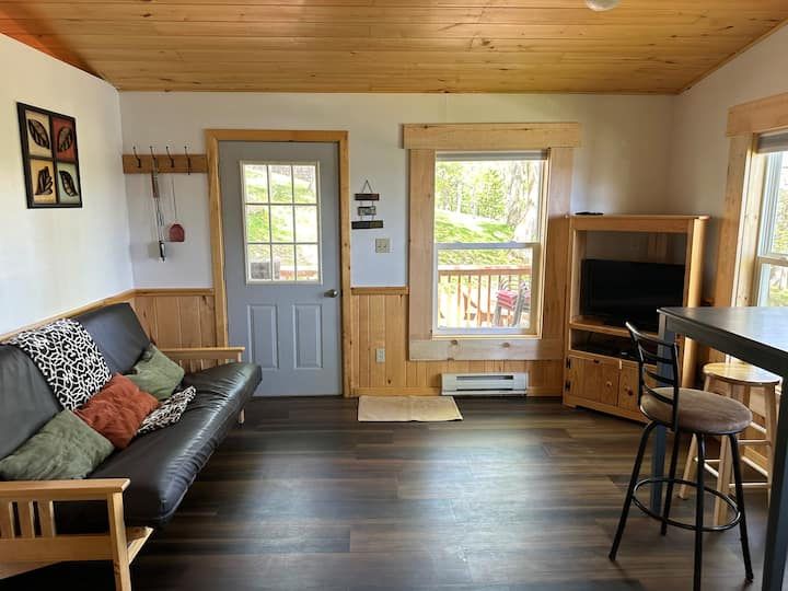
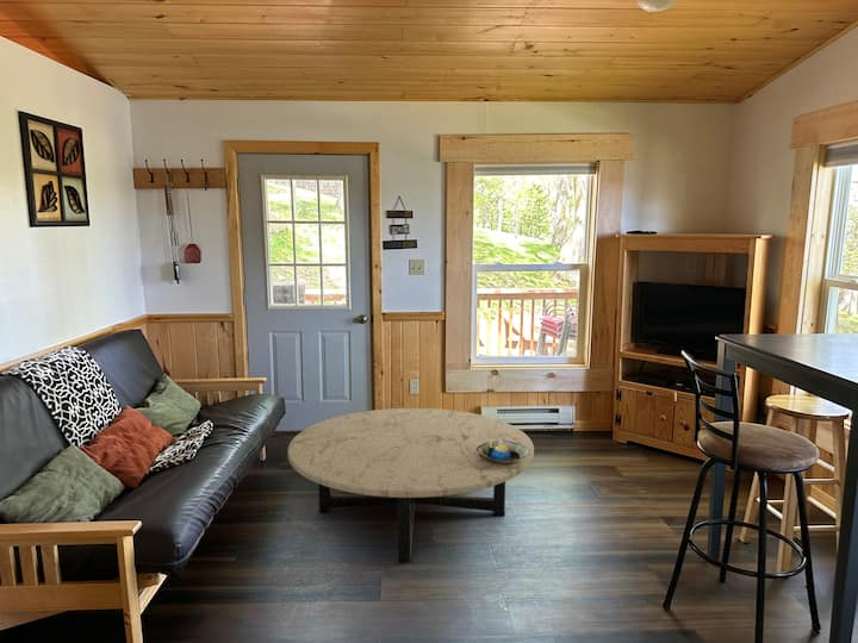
+ decorative bowl (496, 448)
+ coffee table (411, 476)
